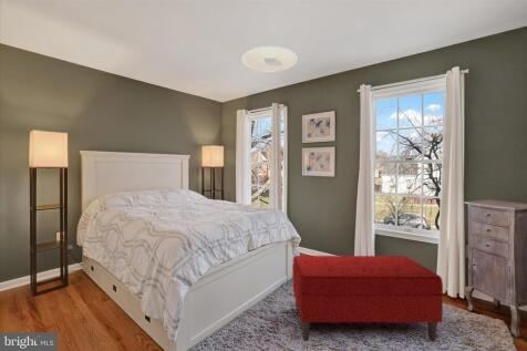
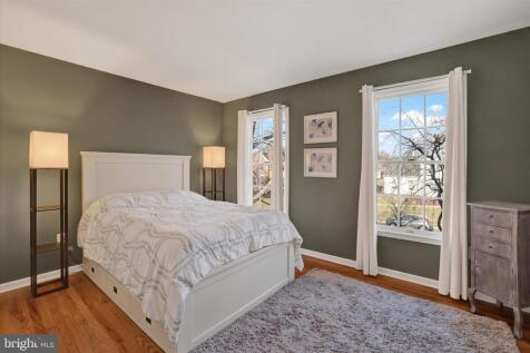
- bench (359, 295)
- ceiling light (269, 58)
